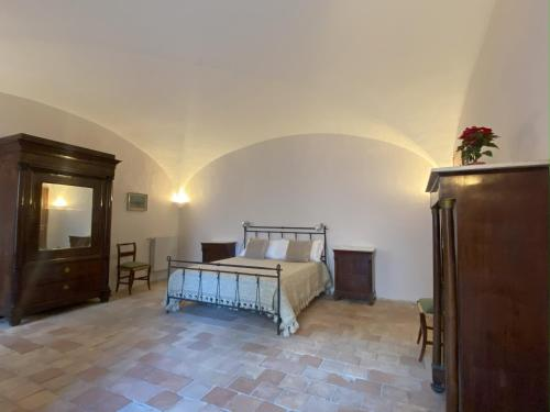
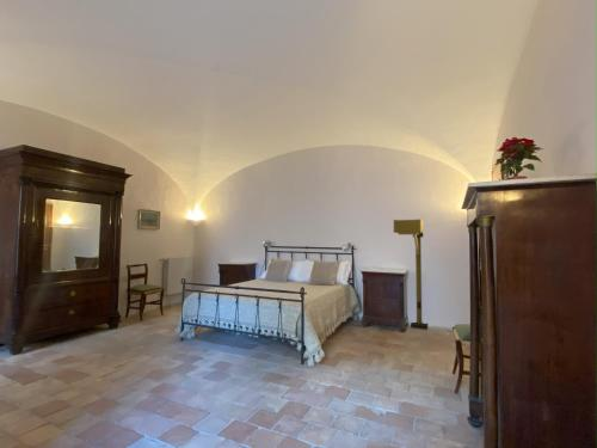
+ floor lamp (416, 276)
